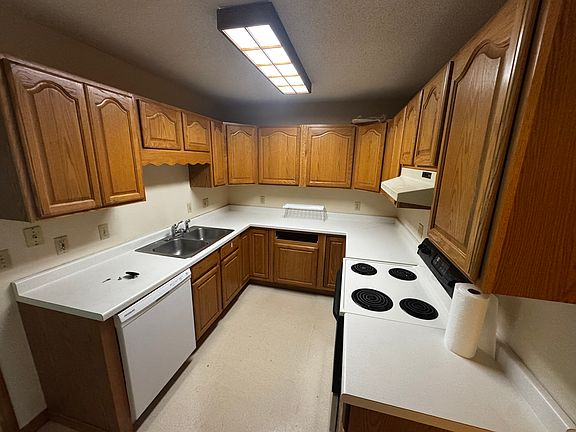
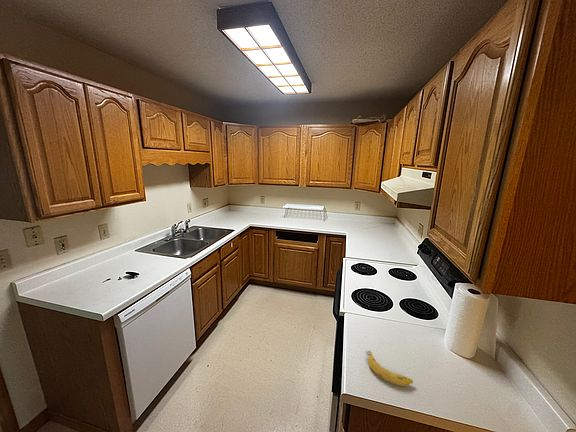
+ fruit (384, 368)
